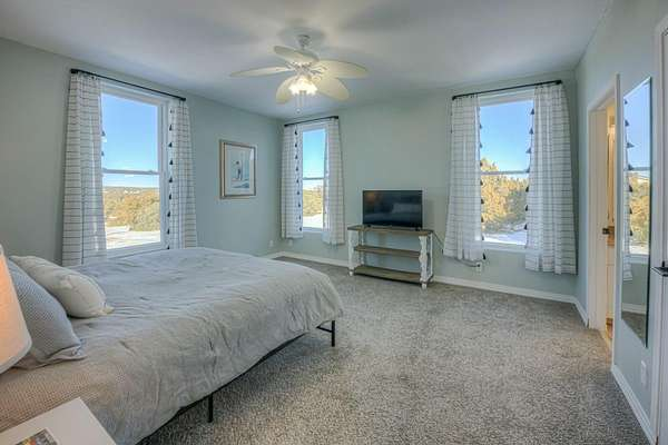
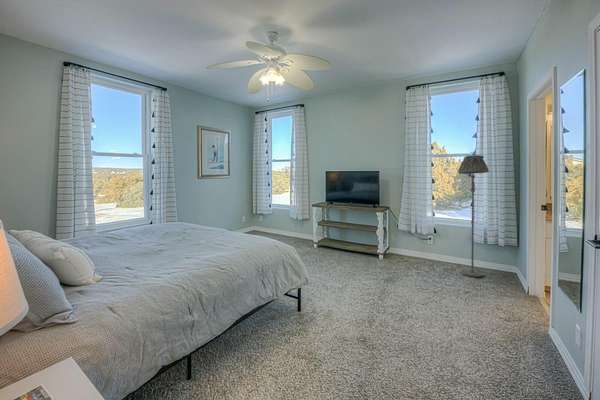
+ floor lamp (472, 215)
